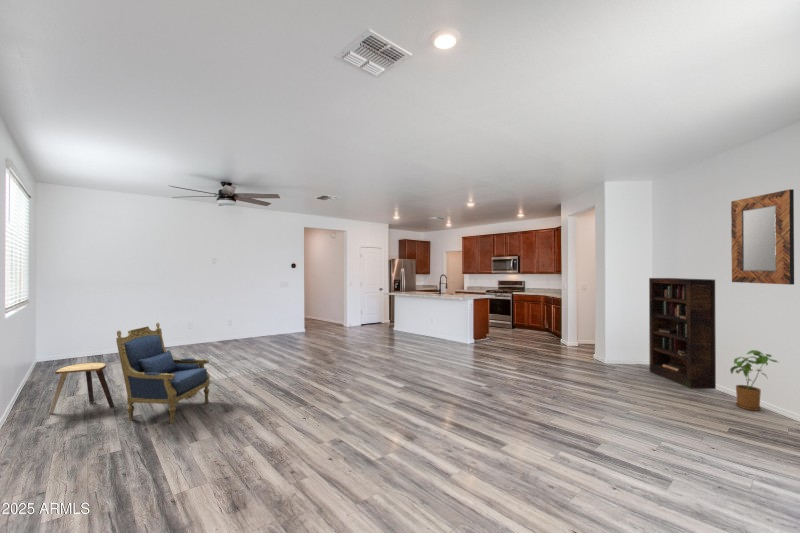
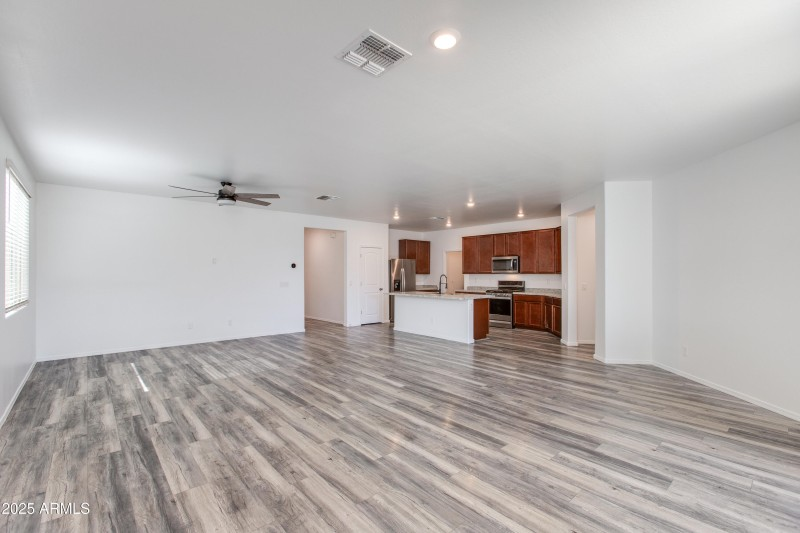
- stool (87, 386)
- armchair (165, 363)
- home mirror (759, 239)
- house plant (748, 378)
- bookcase (679, 329)
